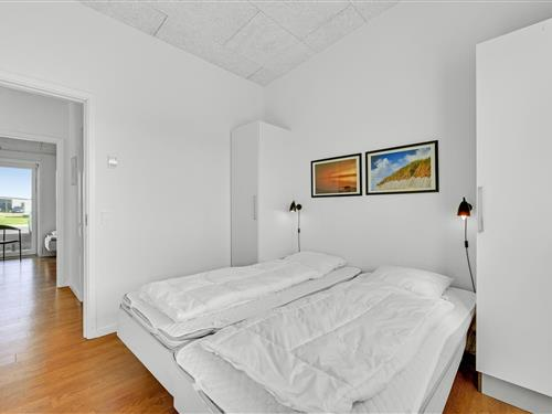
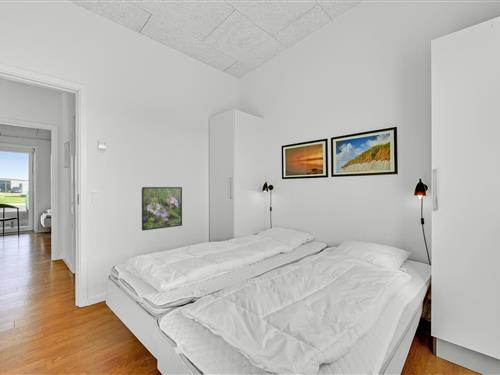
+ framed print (163, 207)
